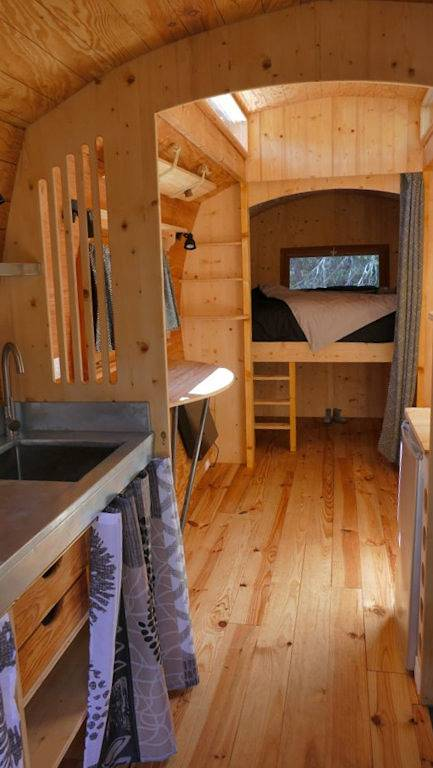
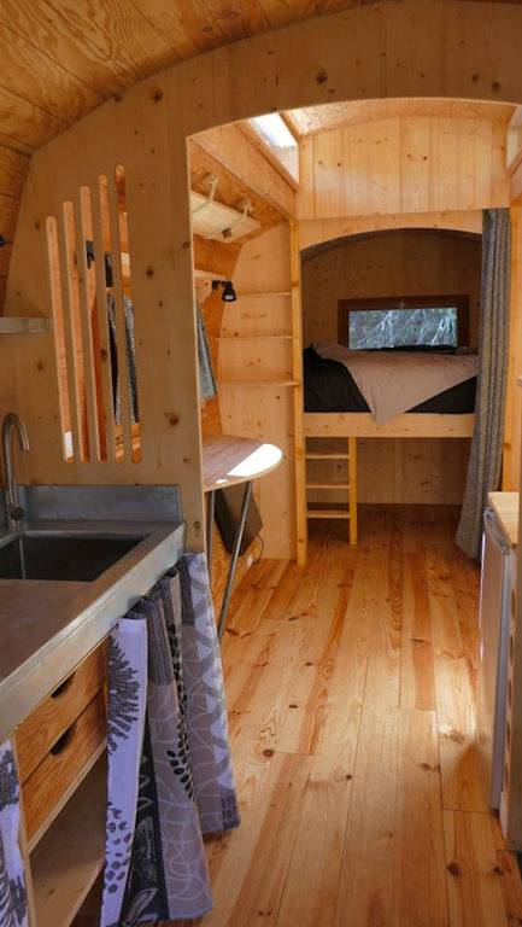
- boots (332, 415)
